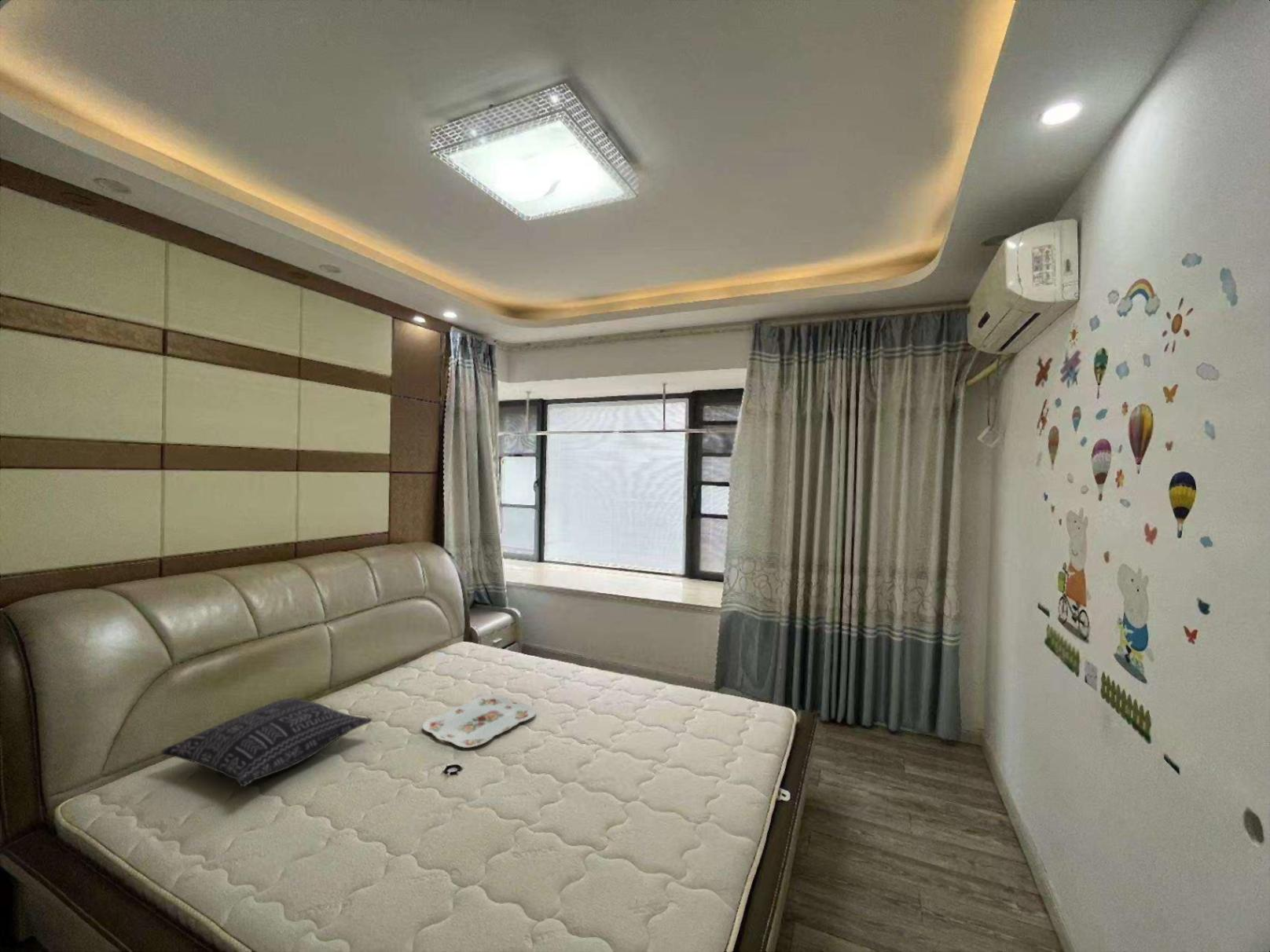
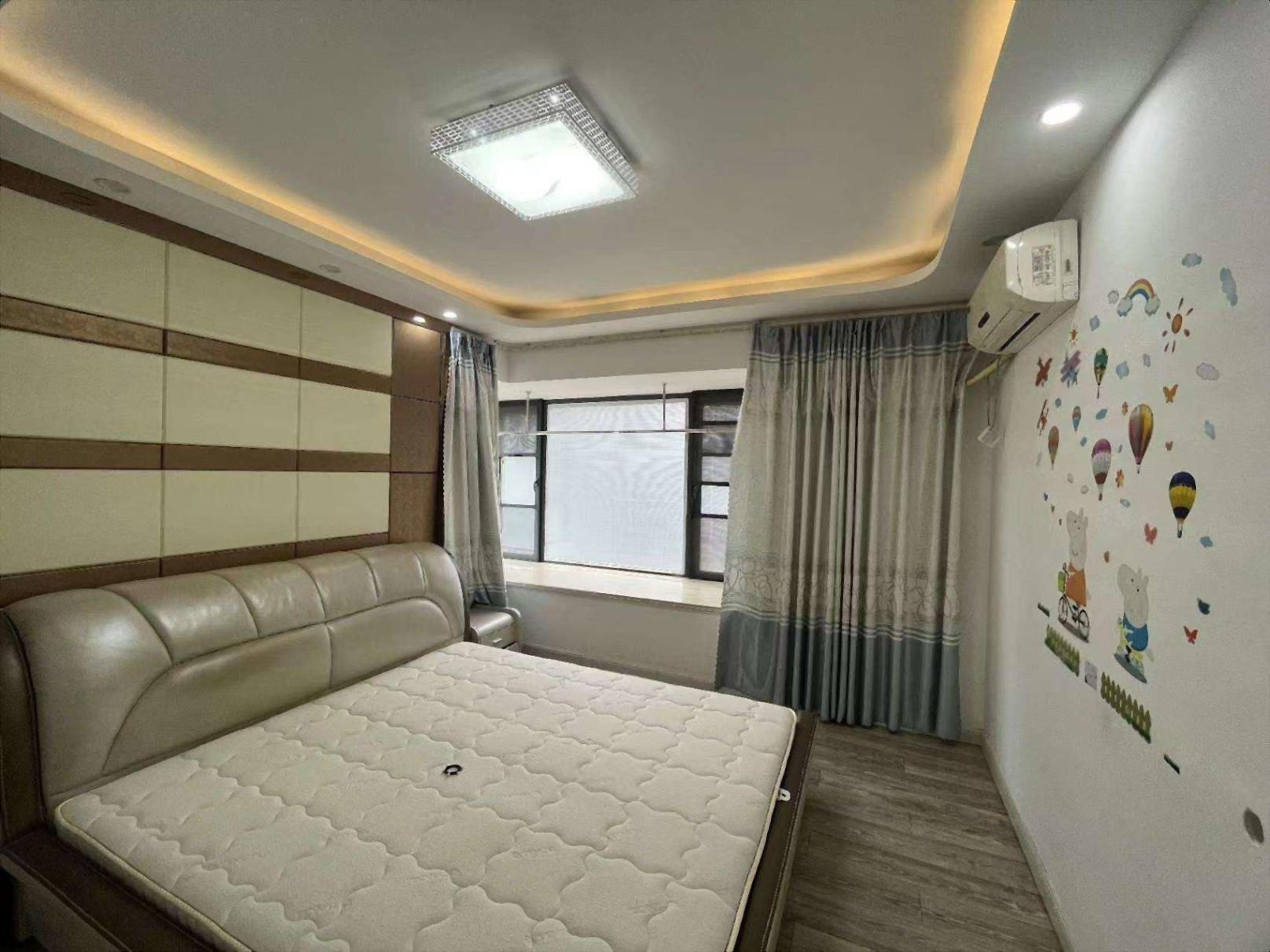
- pillow (272, 735)
- serving tray (481, 719)
